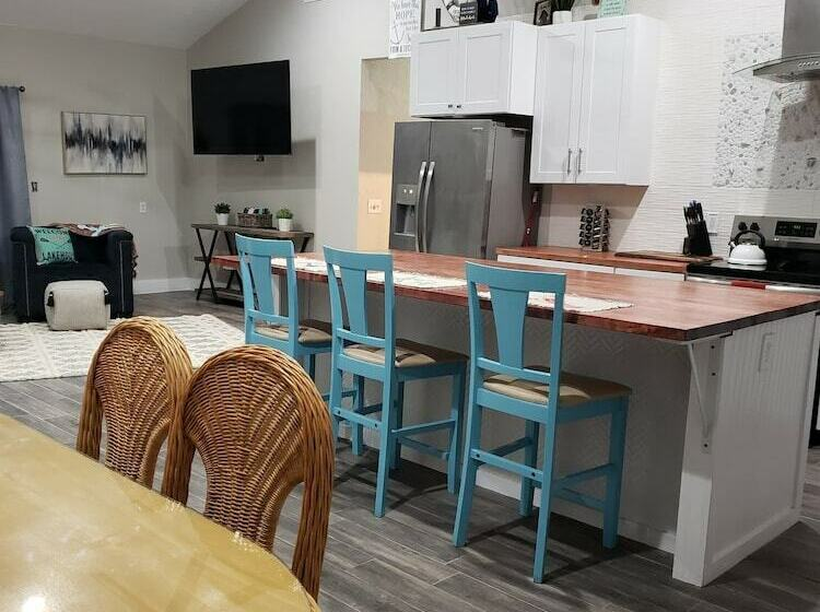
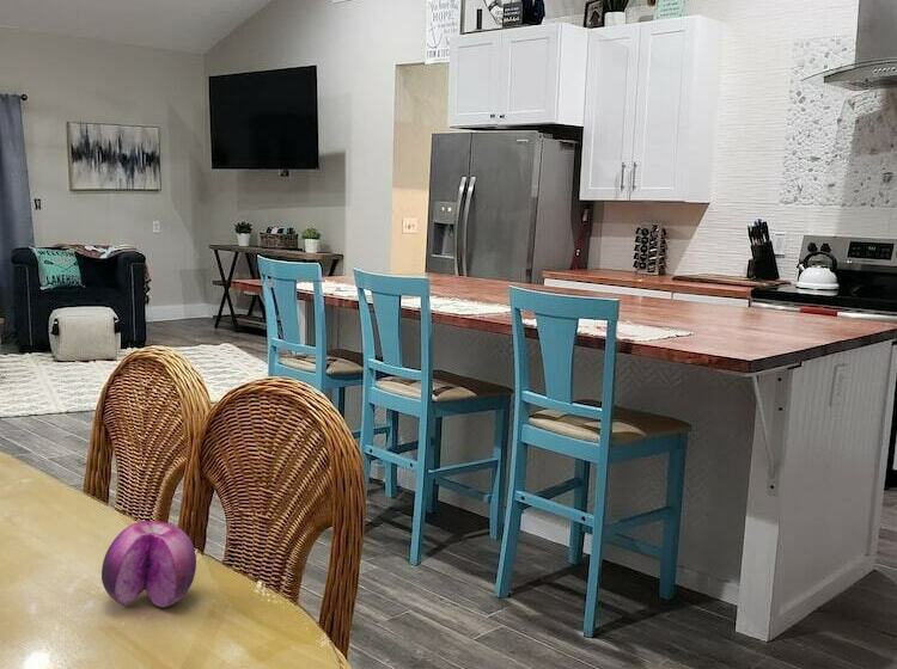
+ fruit (150, 564)
